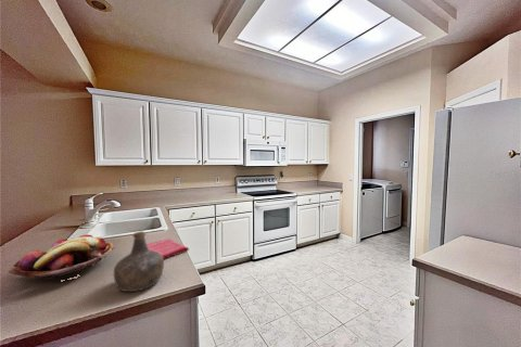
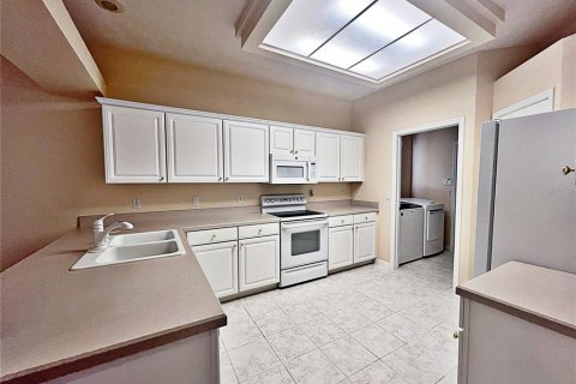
- bottle (139, 257)
- dish towel (164, 247)
- fruit basket (68, 254)
